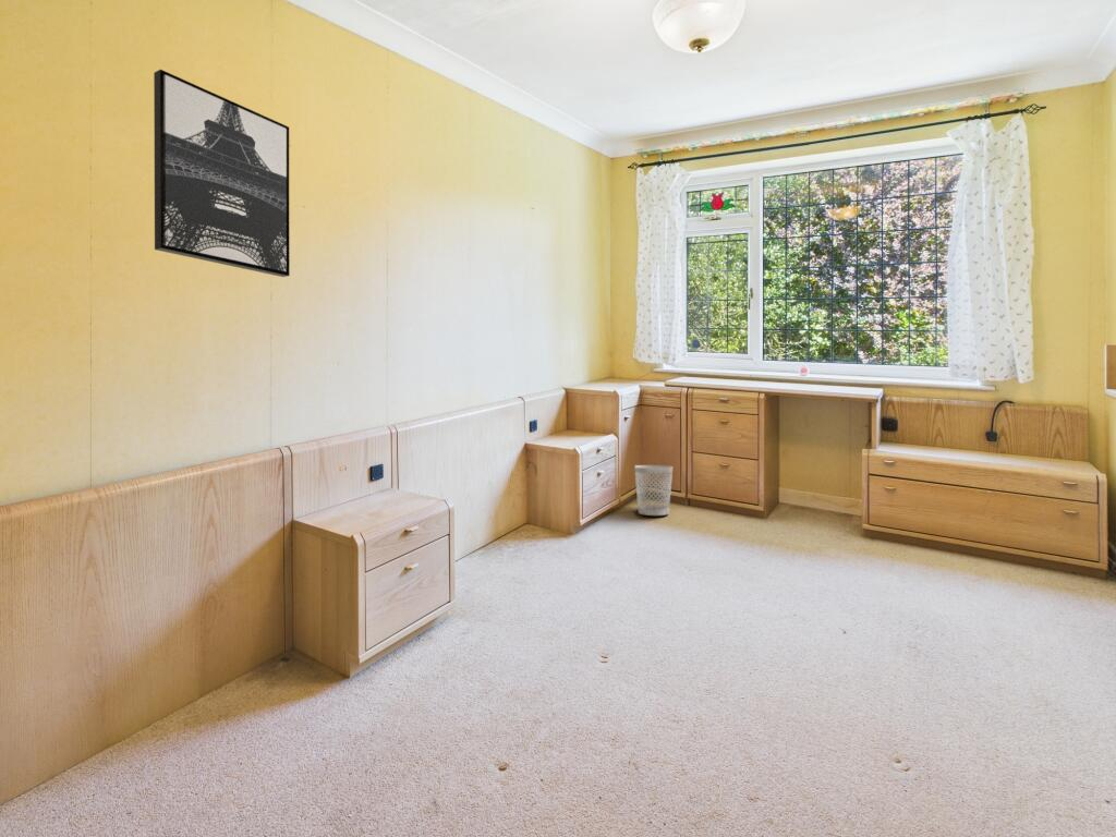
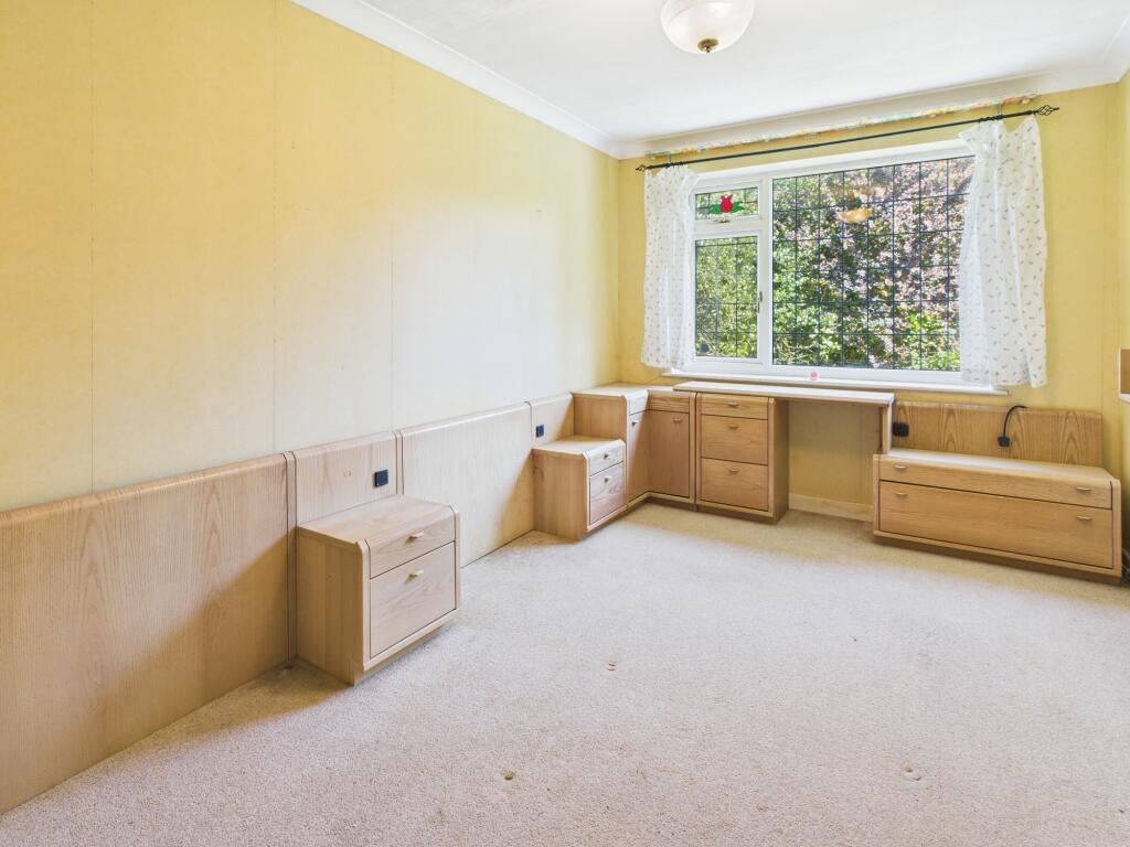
- wastebasket (653, 489)
- wall art (227, 183)
